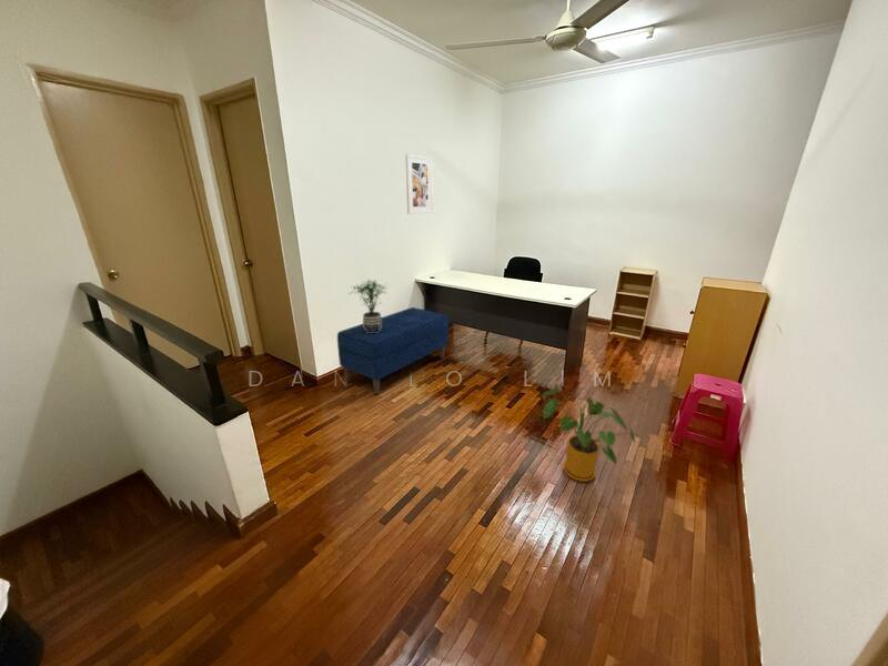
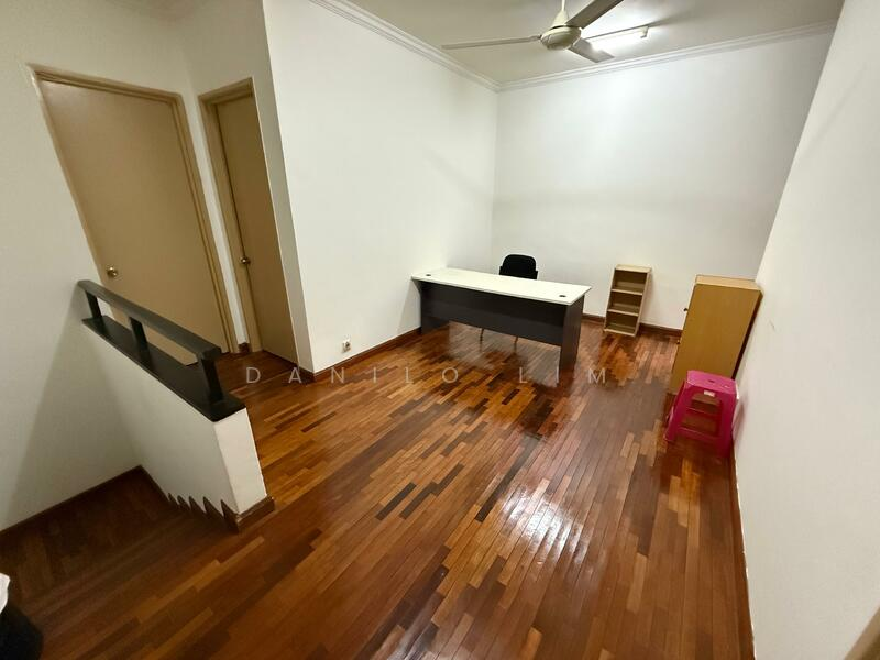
- bench (397, 345)
- potted plant (370, 305)
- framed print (420, 185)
- house plant (581, 437)
